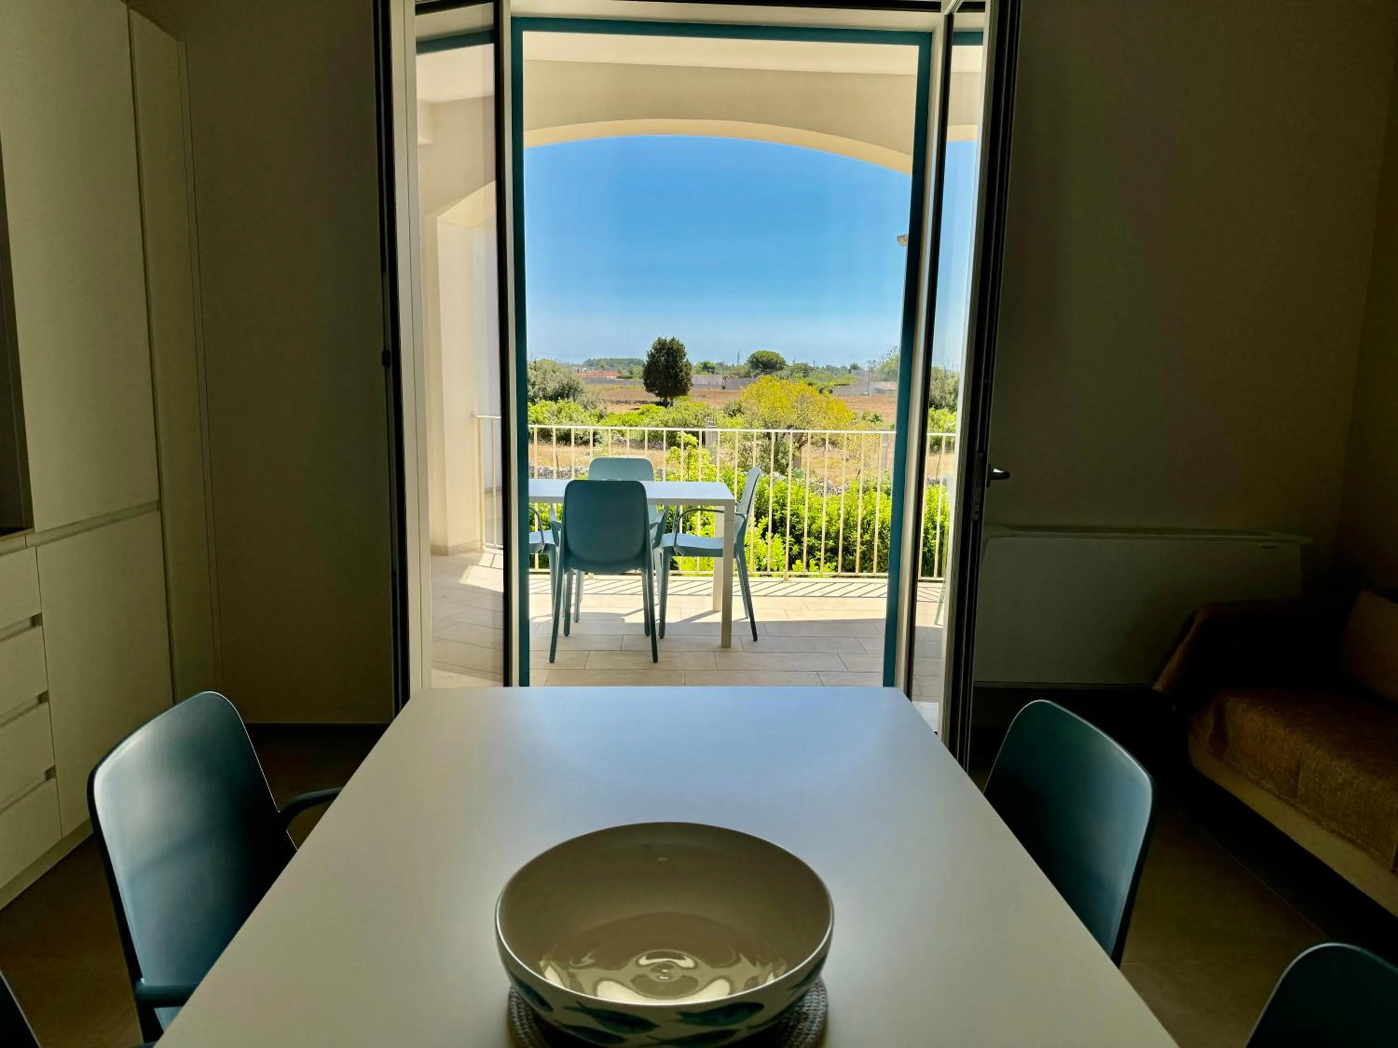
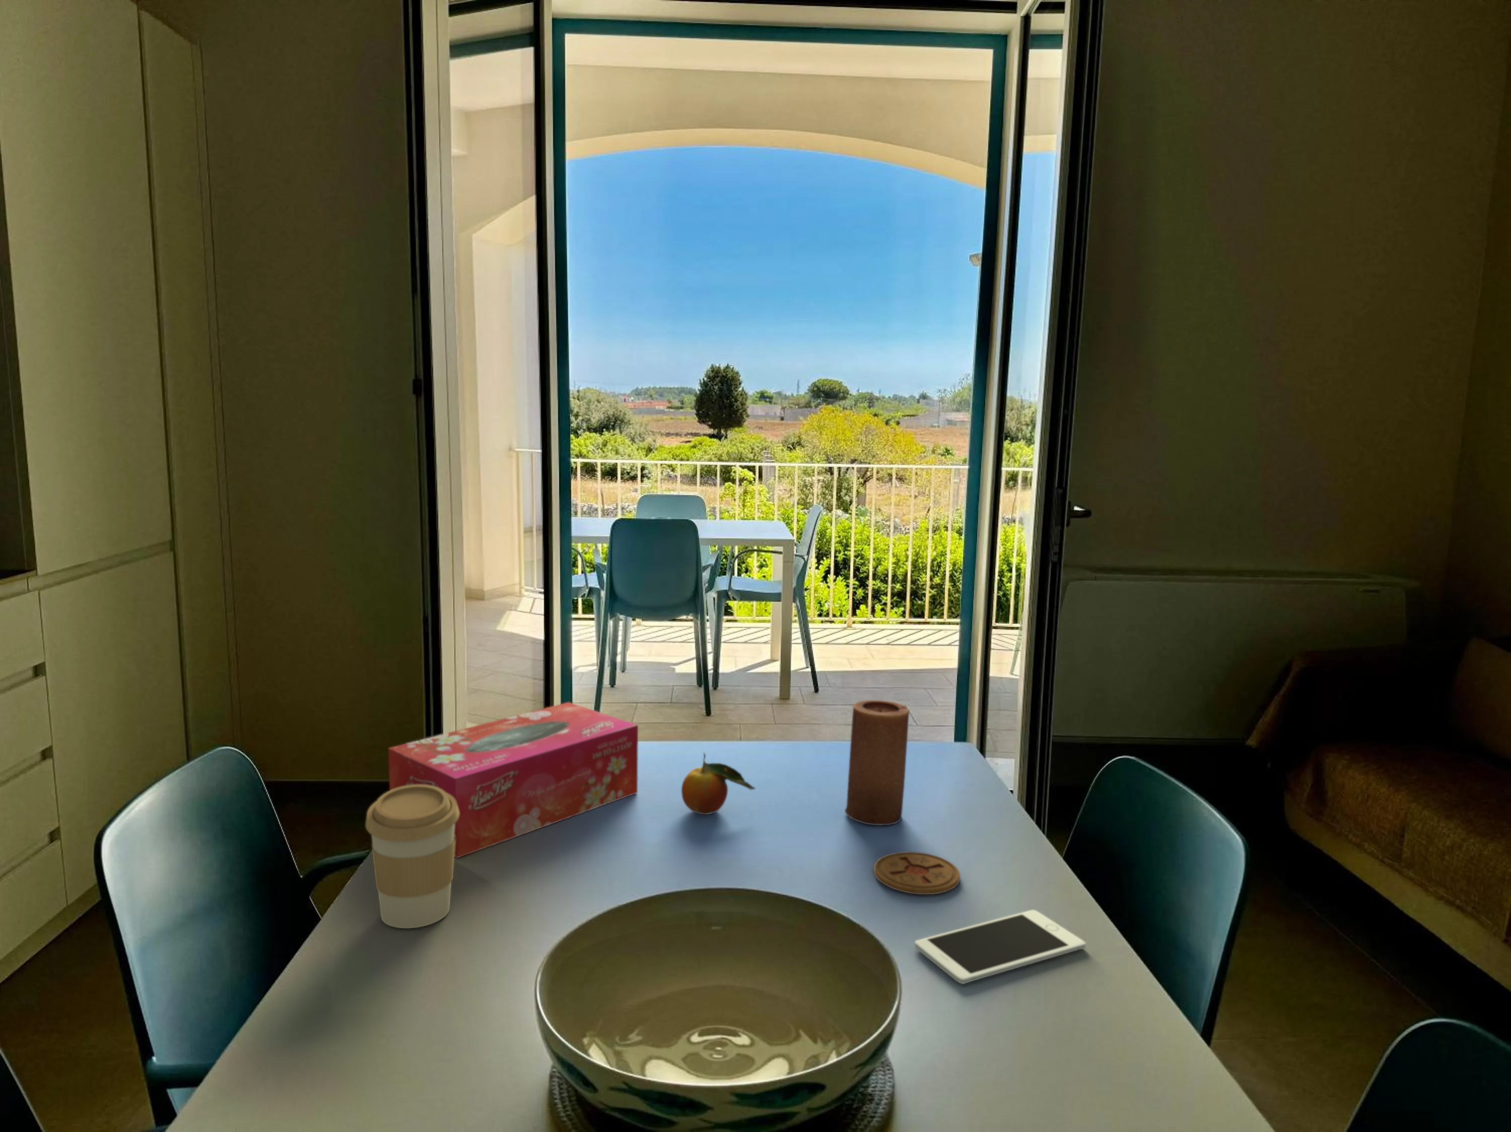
+ cell phone (1001, 944)
+ candle (877, 761)
+ coaster (916, 872)
+ coffee cup (414, 854)
+ tissue box (519, 772)
+ fruit (719, 782)
